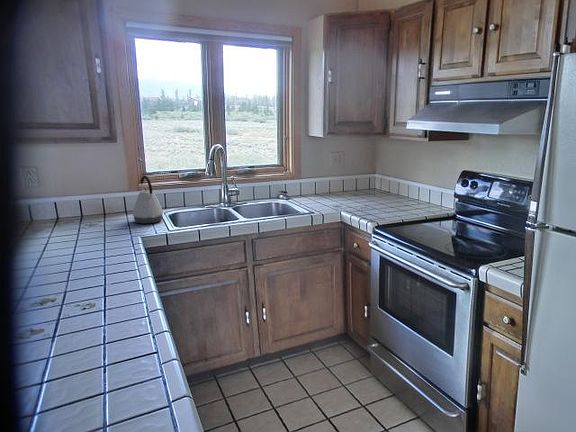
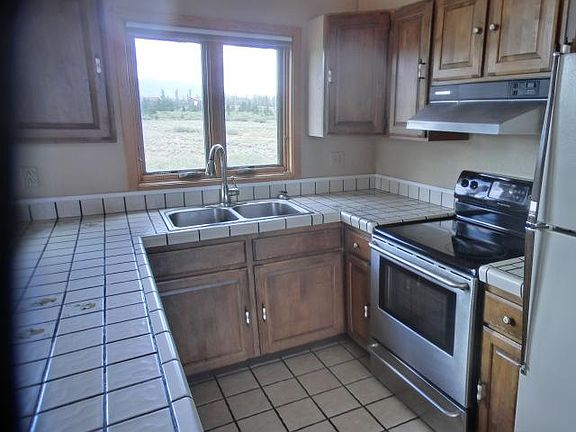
- kettle (146, 198)
